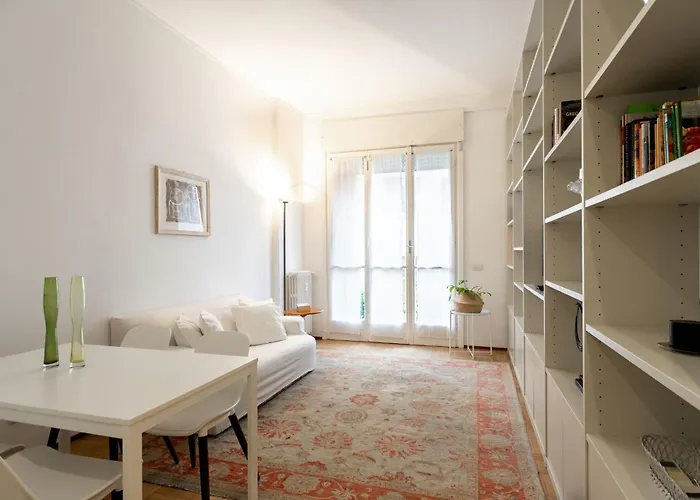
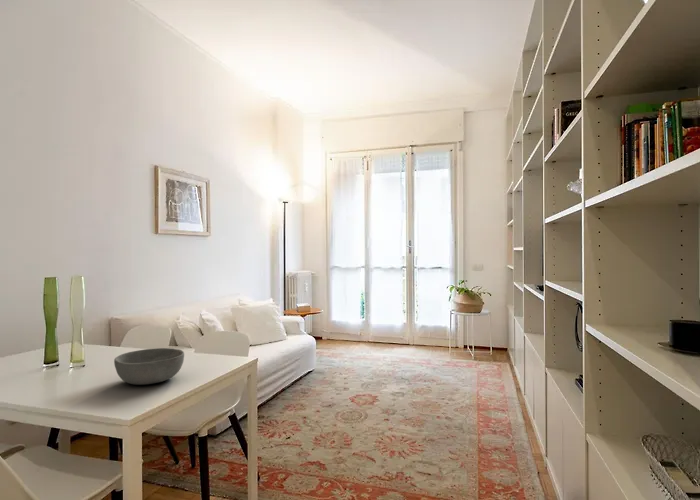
+ bowl (150, 367)
